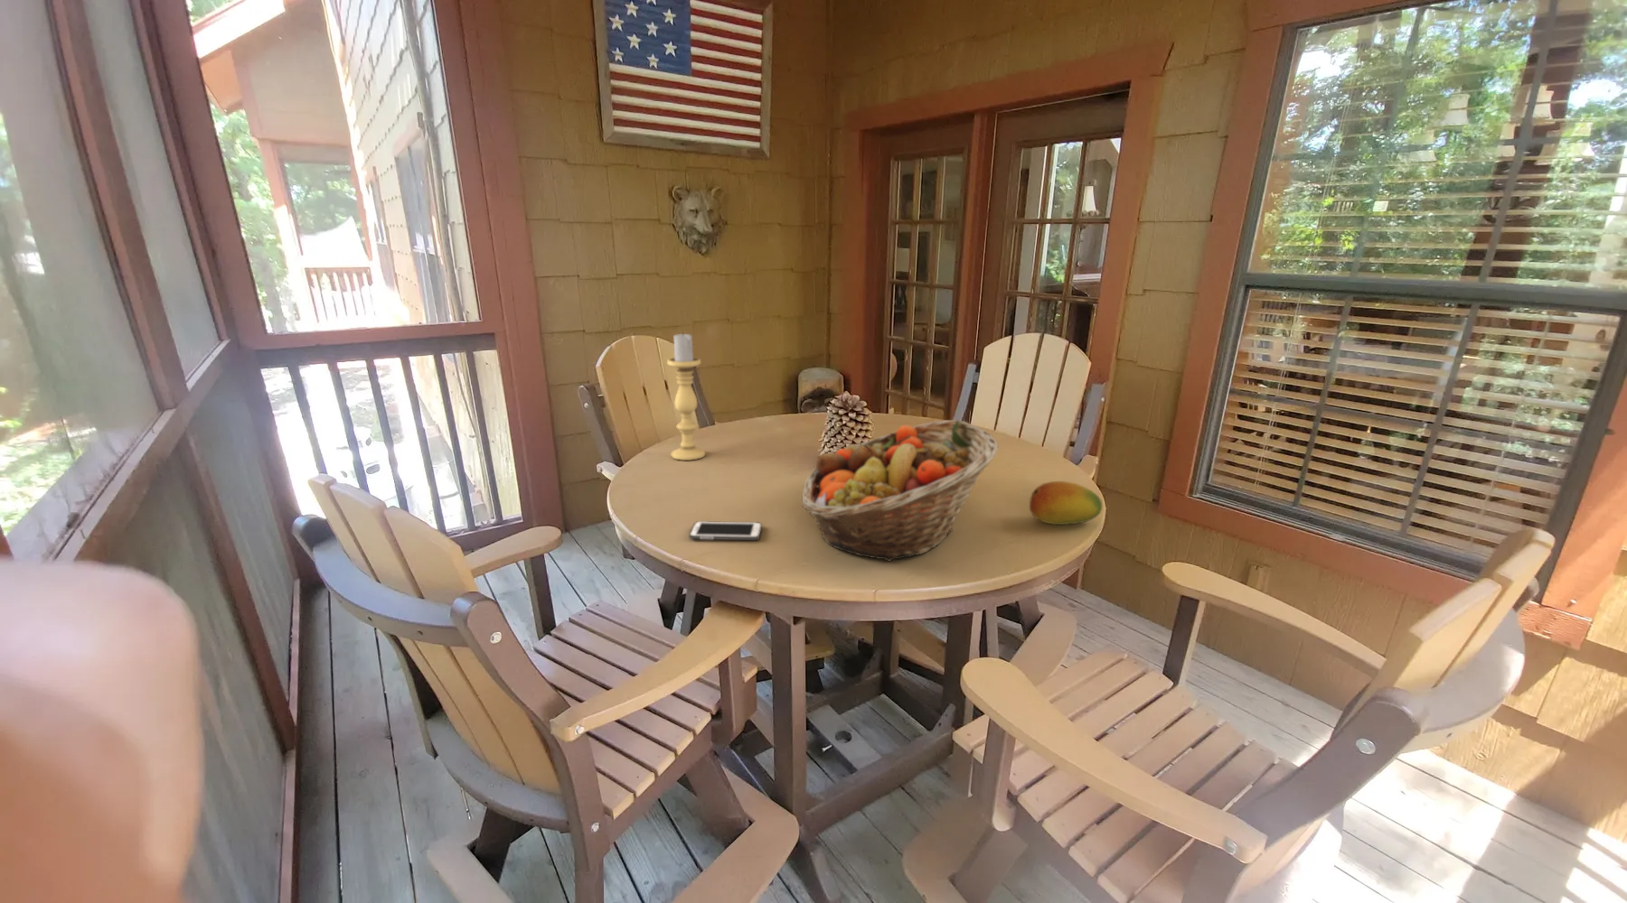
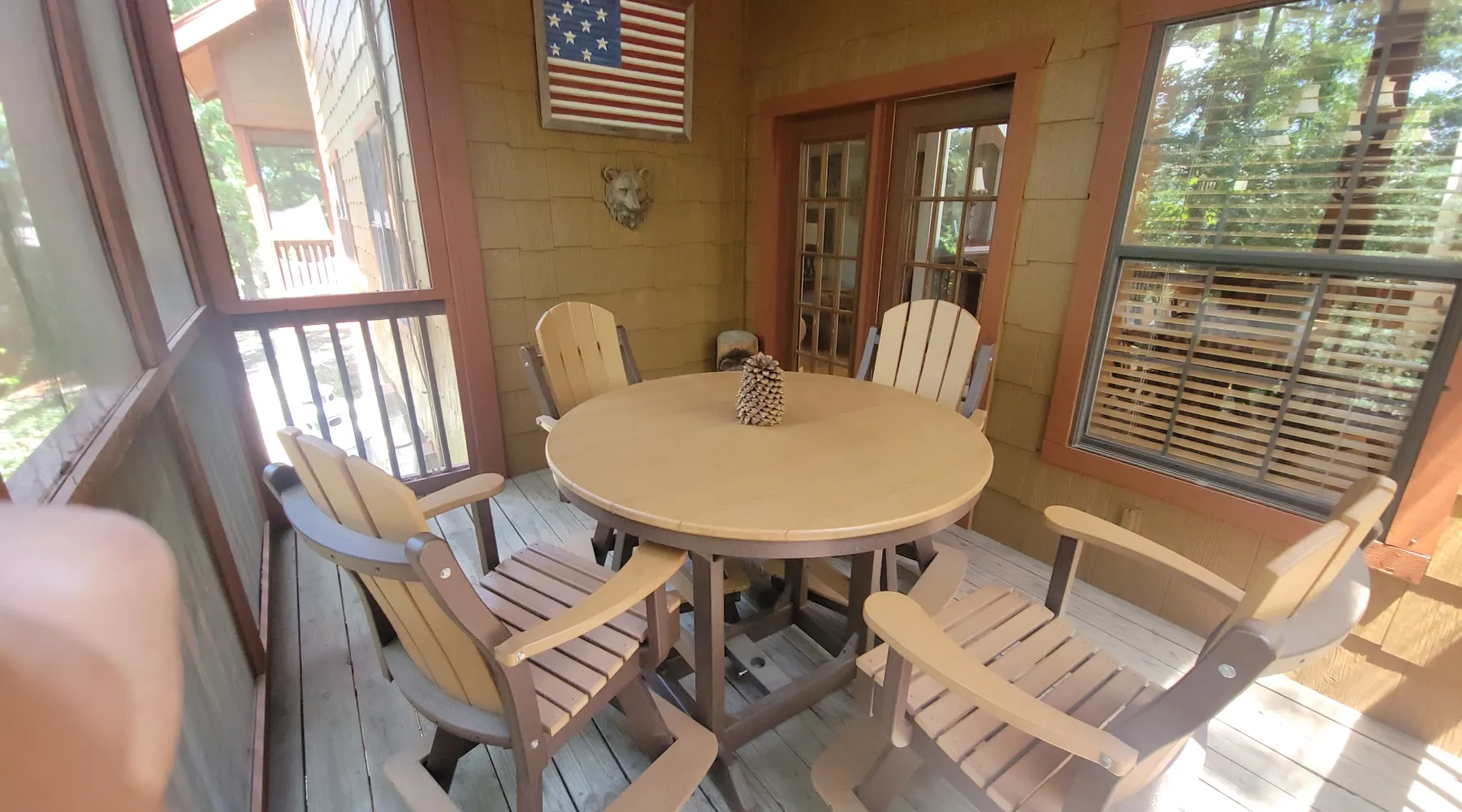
- fruit (1066, 503)
- cell phone (726, 530)
- candle holder (686, 395)
- fruit basket (896, 480)
